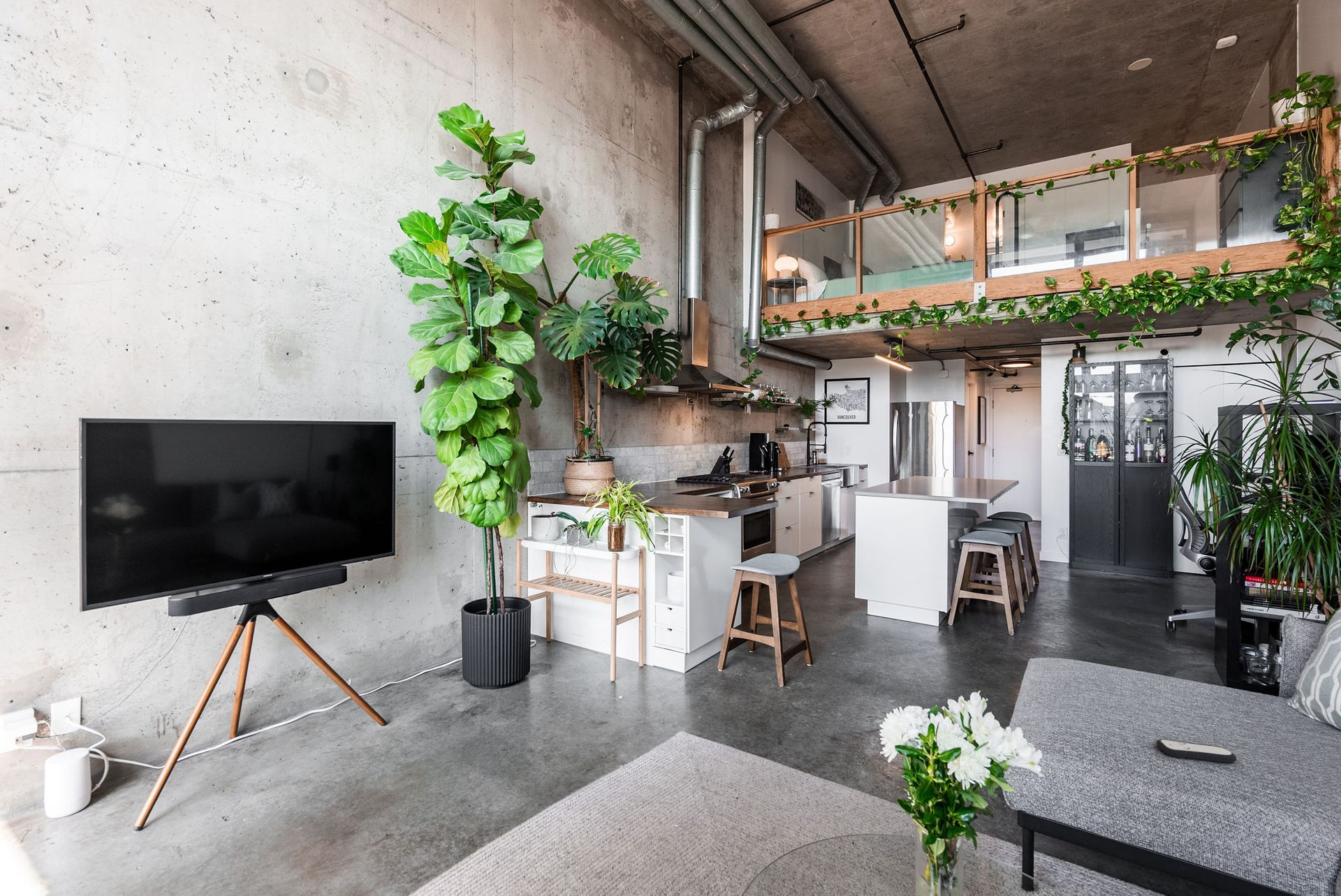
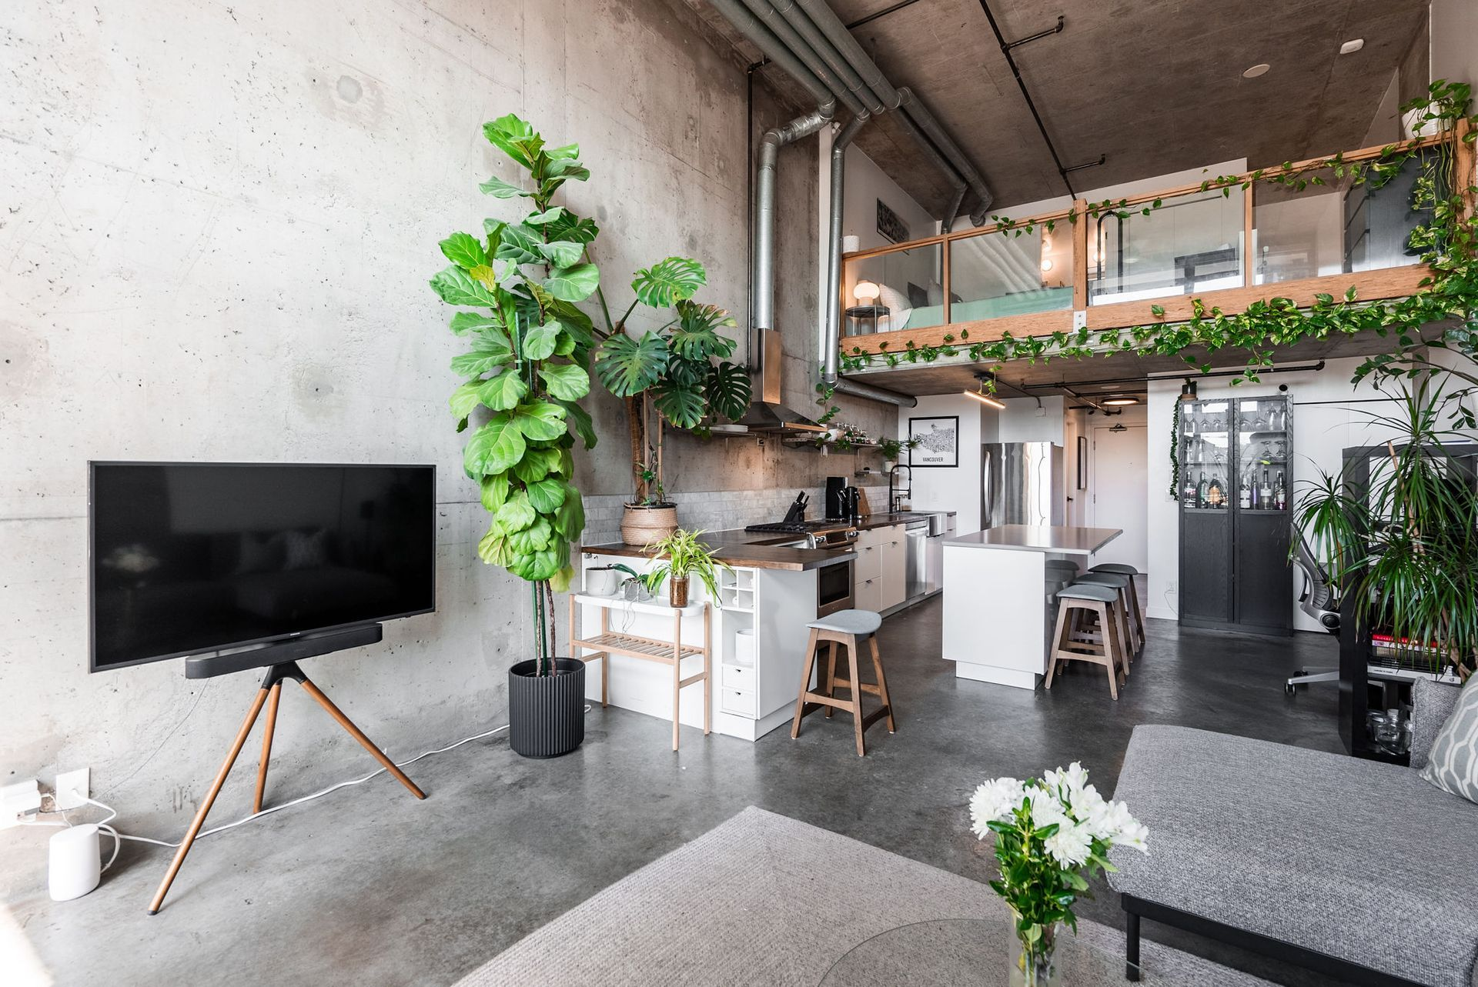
- remote control (1196, 751)
